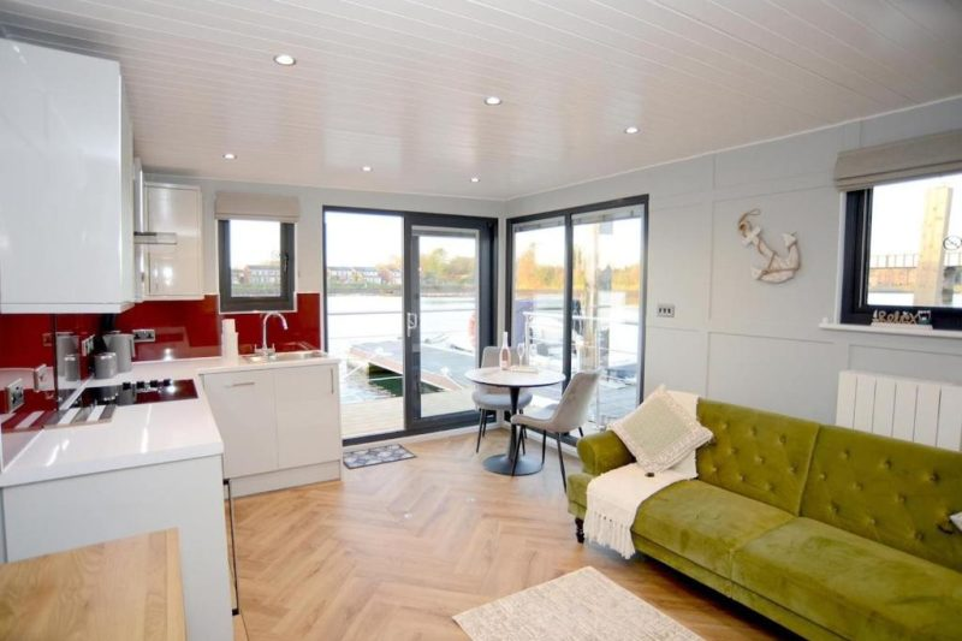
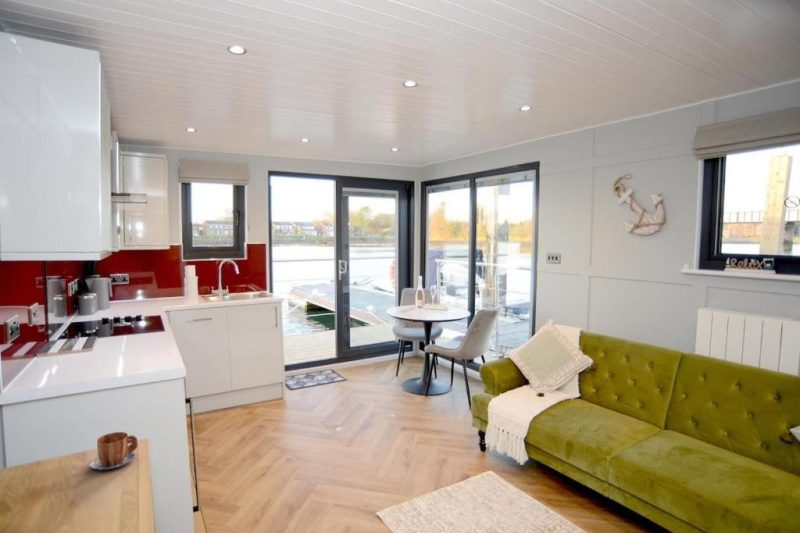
+ mug (114, 449)
